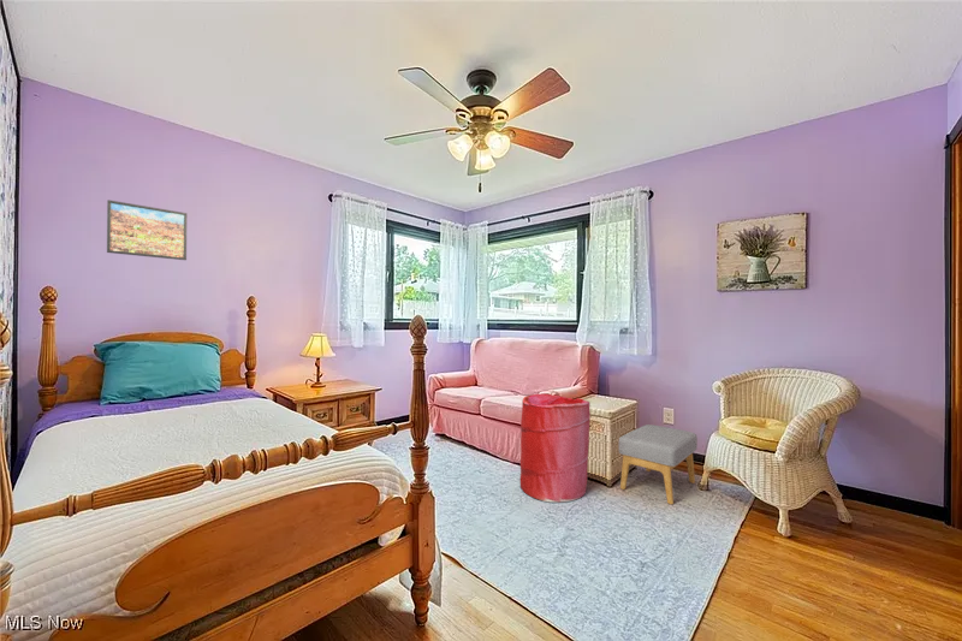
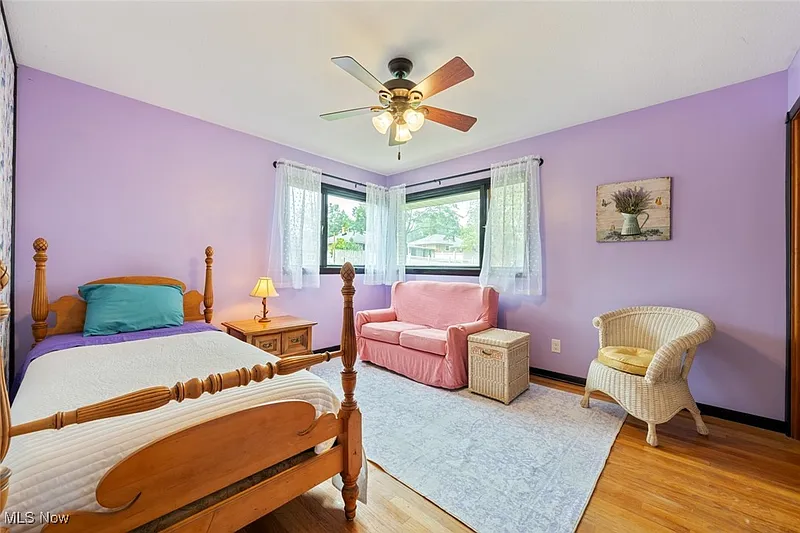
- footstool (658, 458)
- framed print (148, 231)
- laundry hamper (554, 441)
